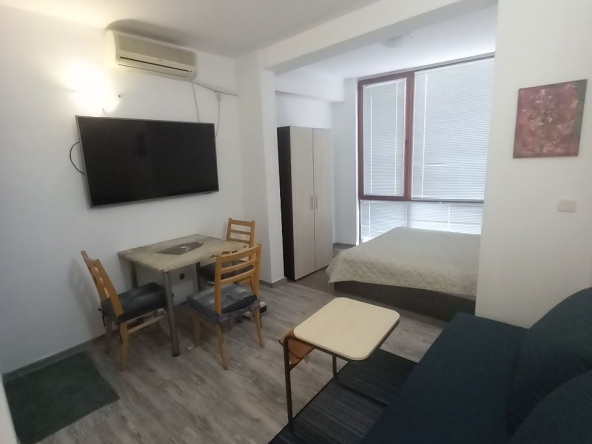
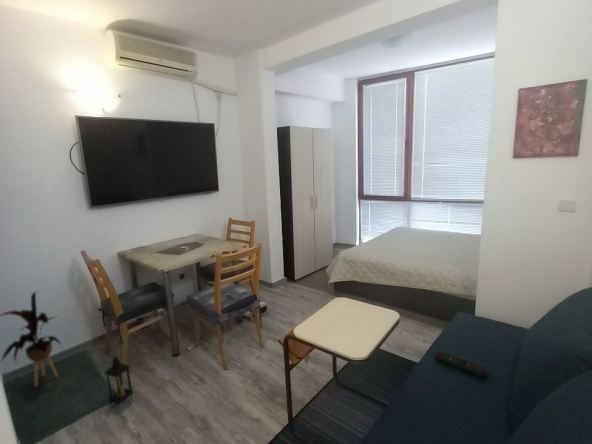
+ house plant (30, 339)
+ lantern (118, 375)
+ remote control (459, 363)
